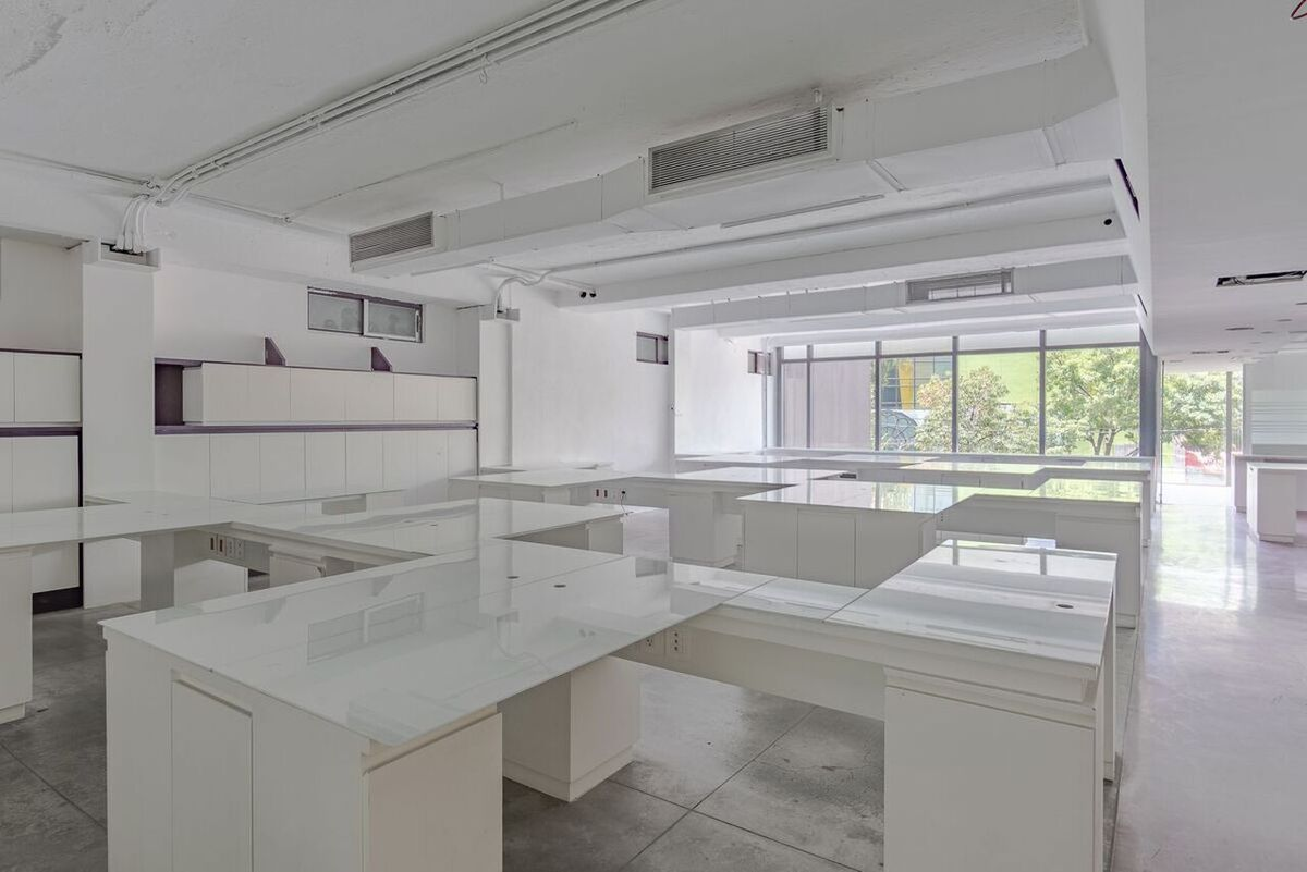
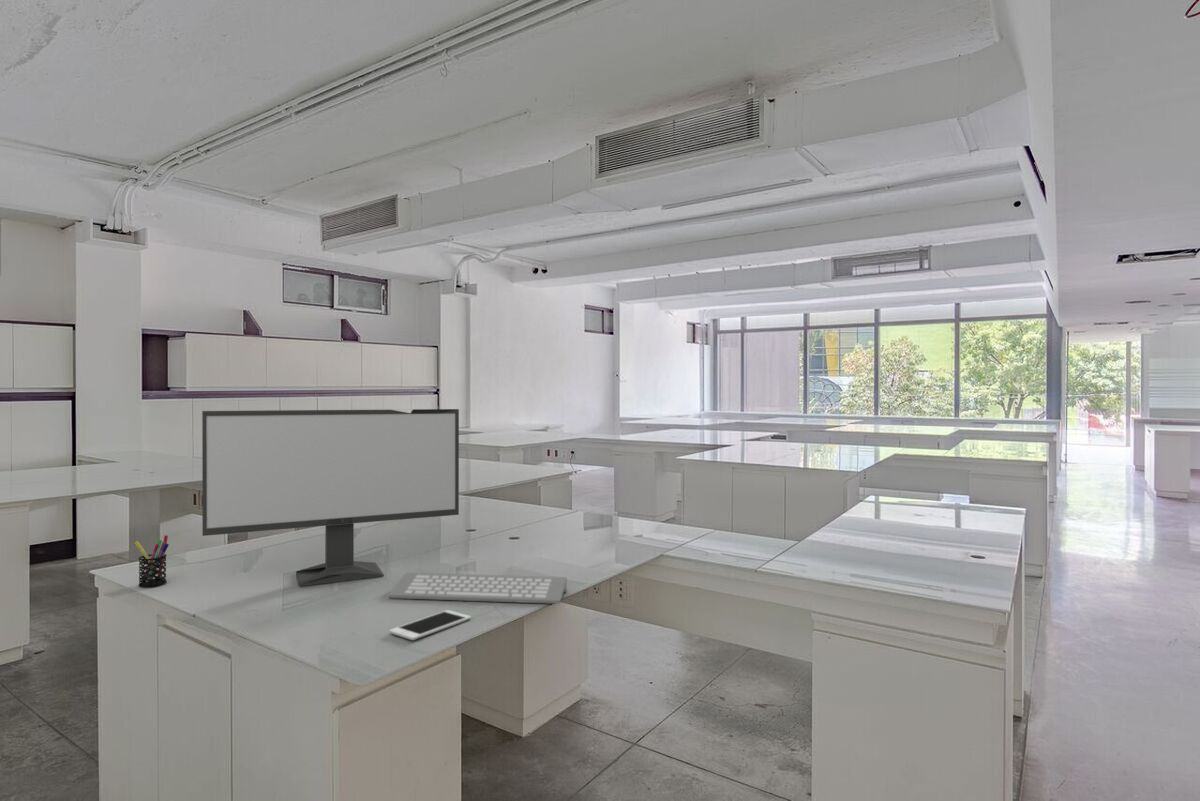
+ computer keyboard (479, 587)
+ cell phone (431, 624)
+ pen holder (155, 559)
+ computer monitor (341, 491)
